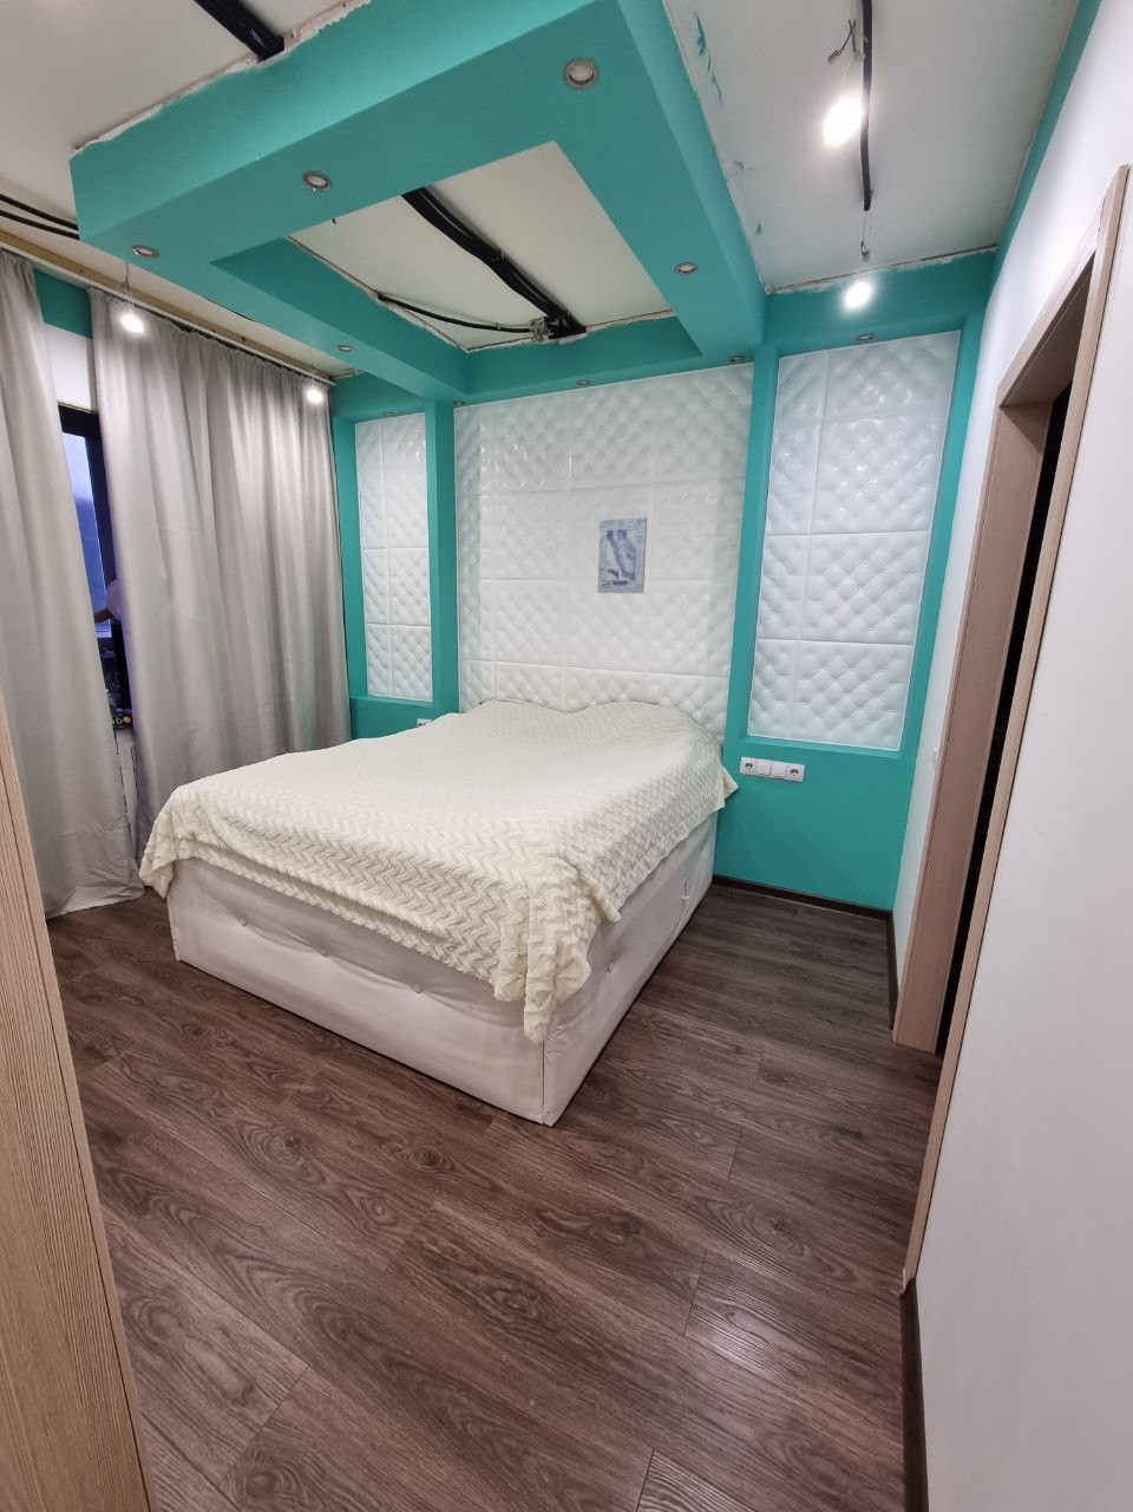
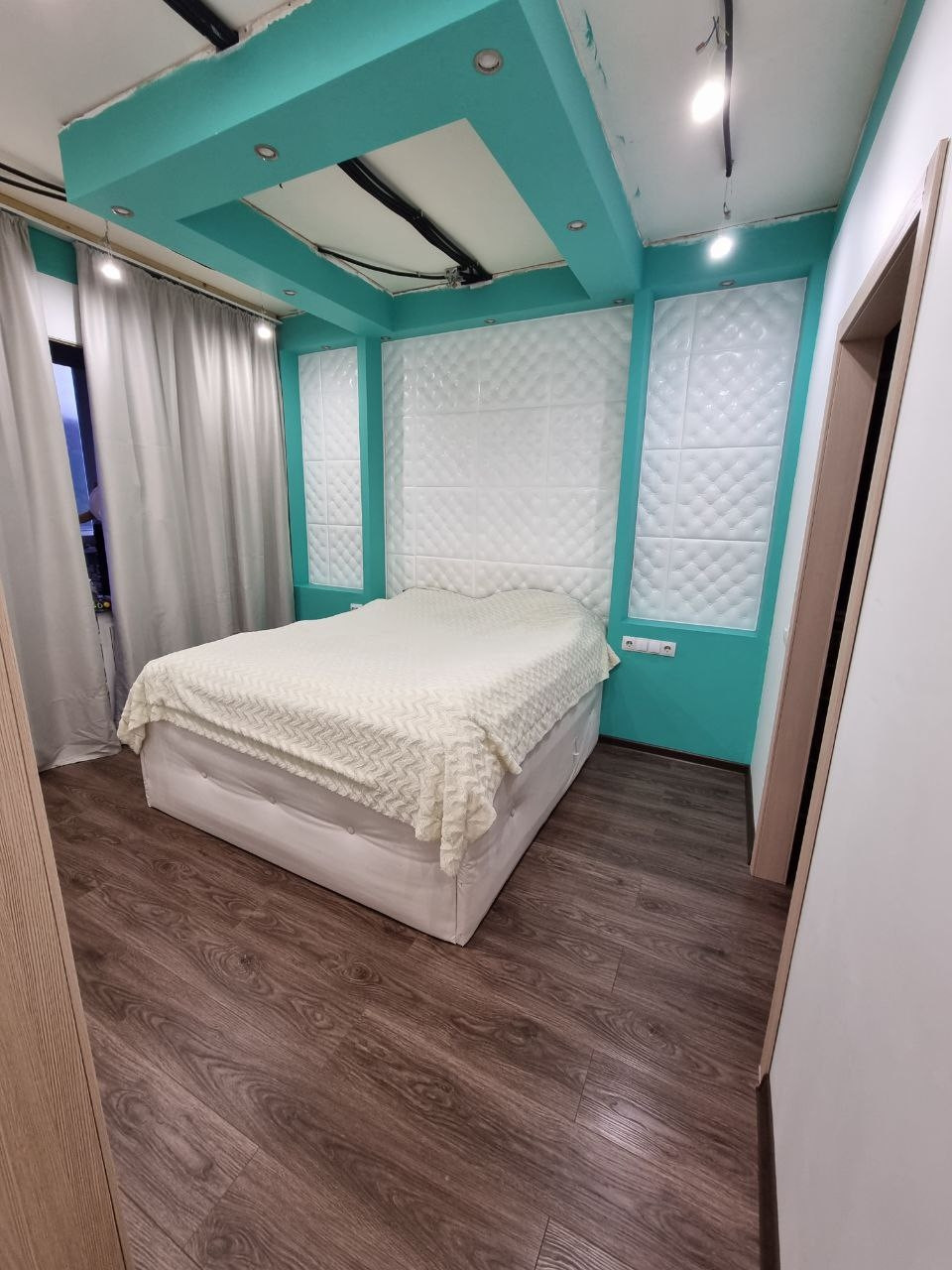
- wall art (621, 556)
